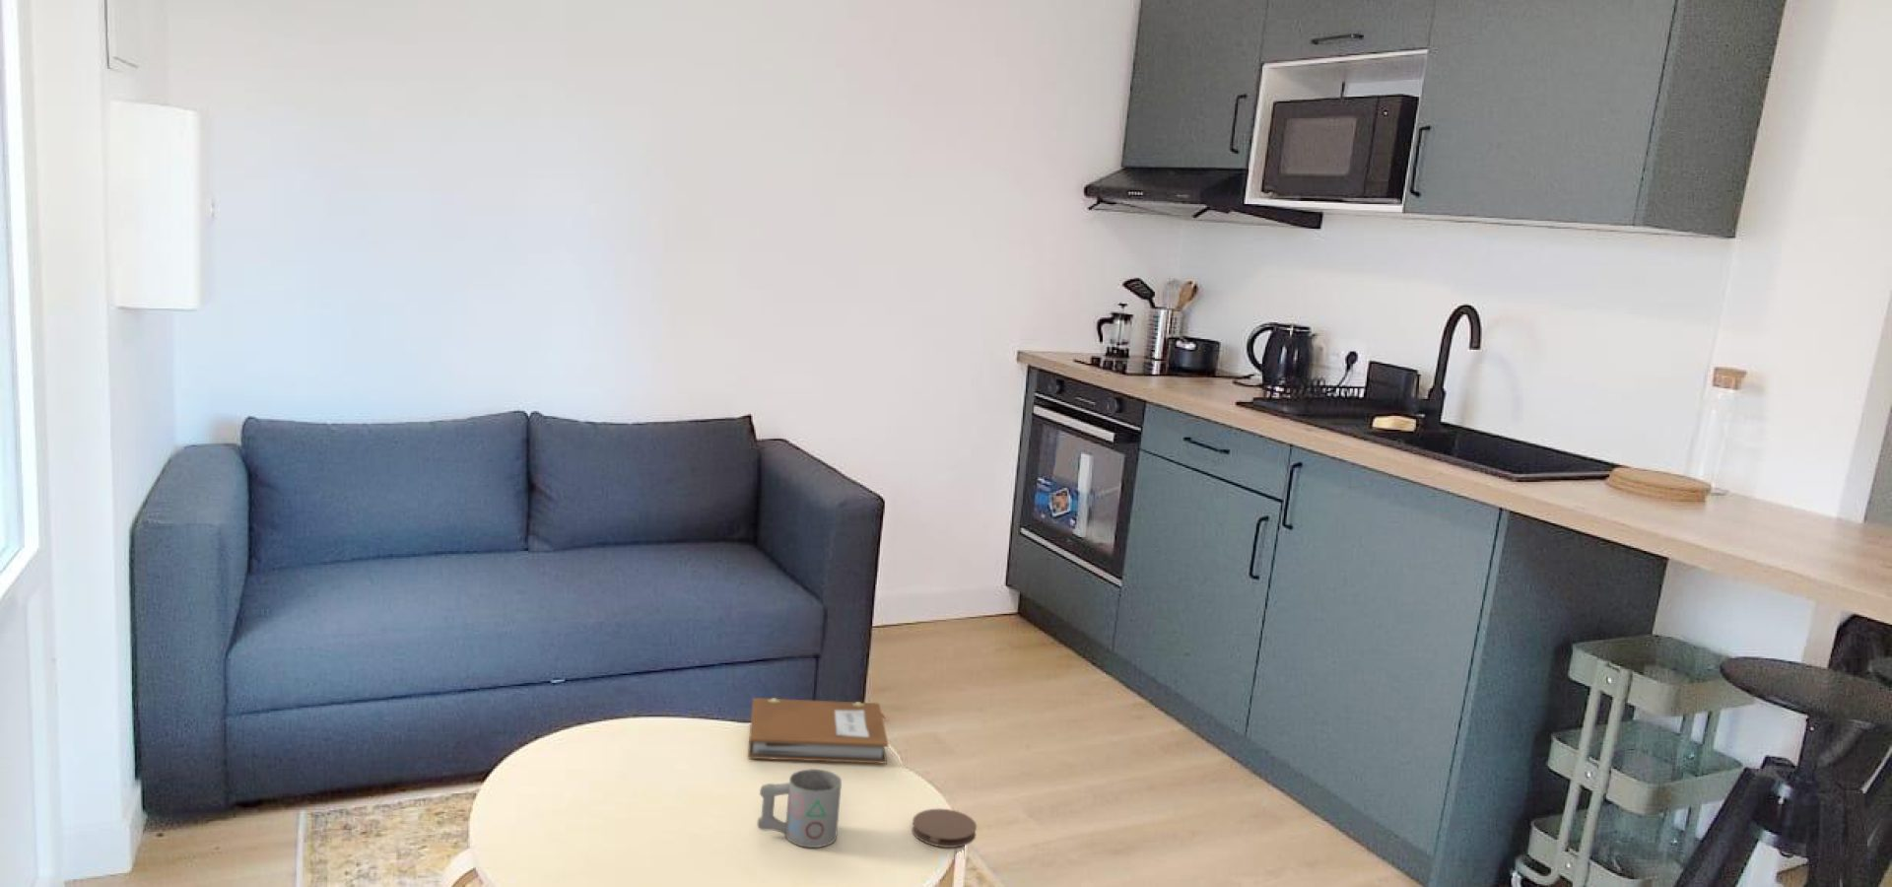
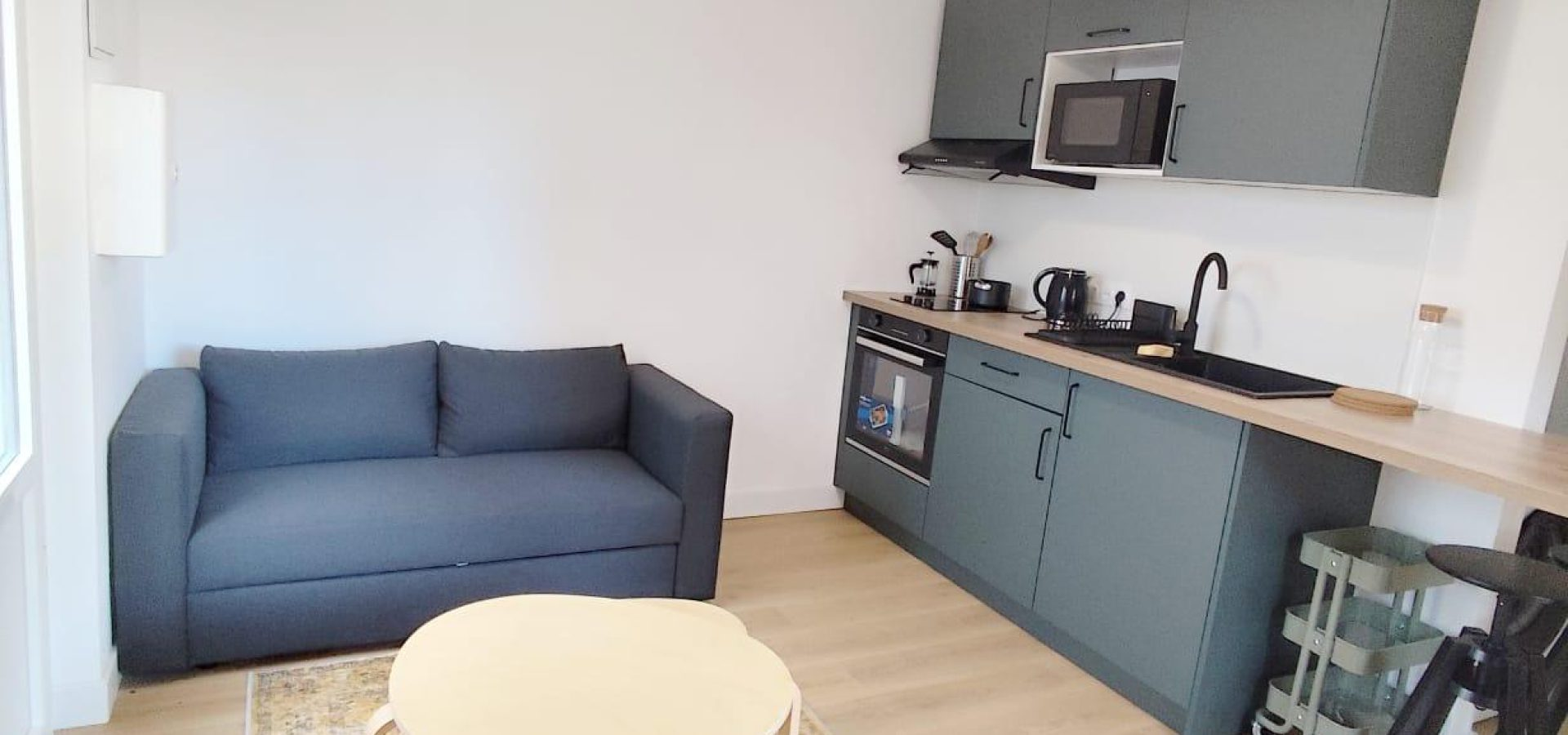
- notebook (819, 728)
- coaster (944, 827)
- mug (799, 807)
